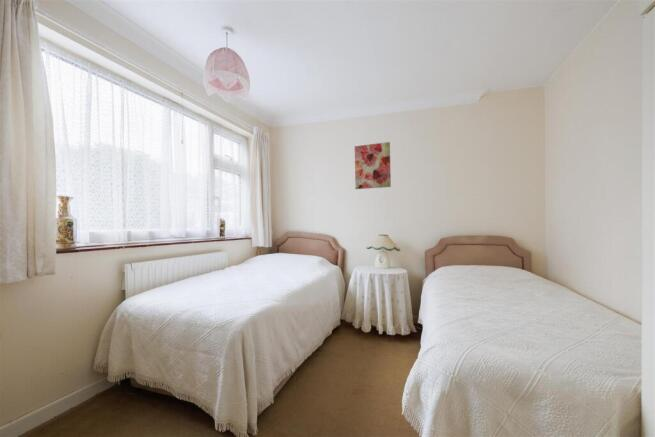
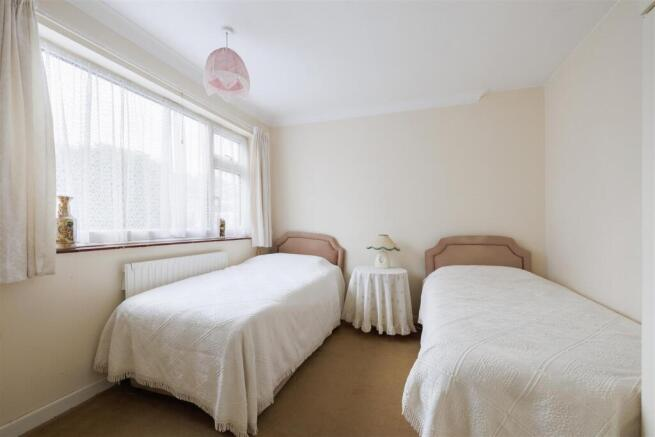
- wall art (372, 166)
